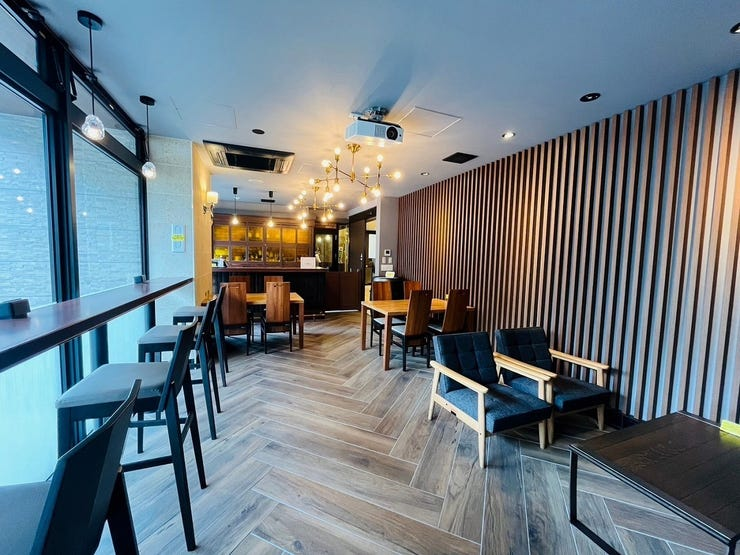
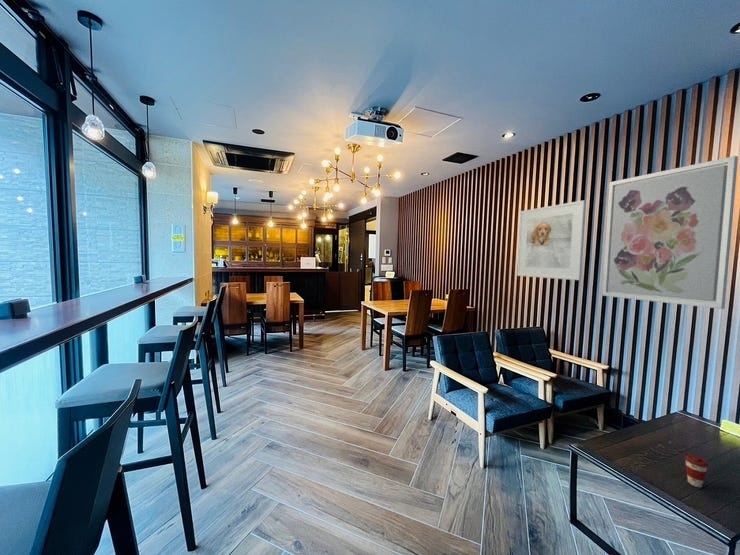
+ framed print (547, 242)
+ wall art (659, 237)
+ coffee cup (695, 471)
